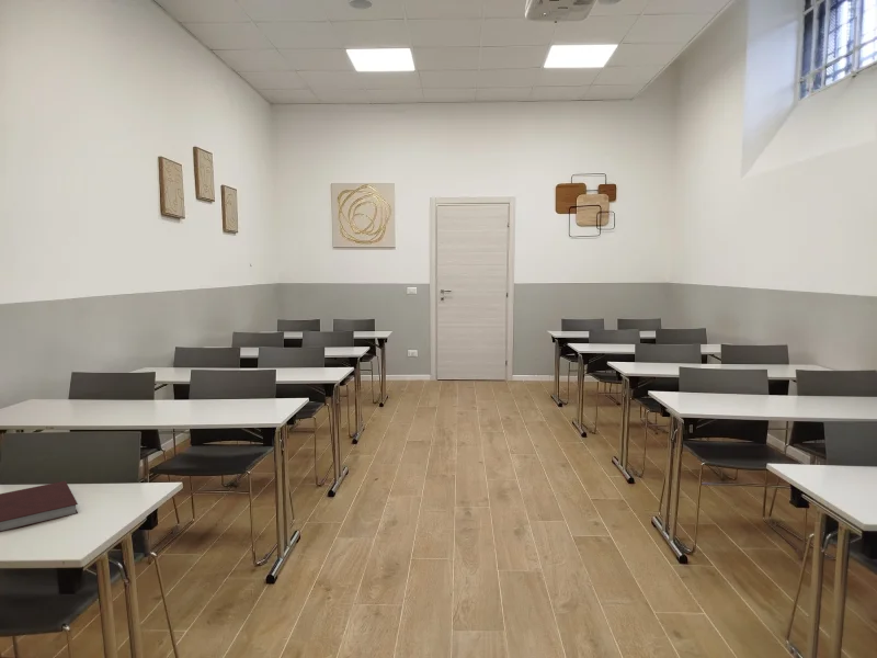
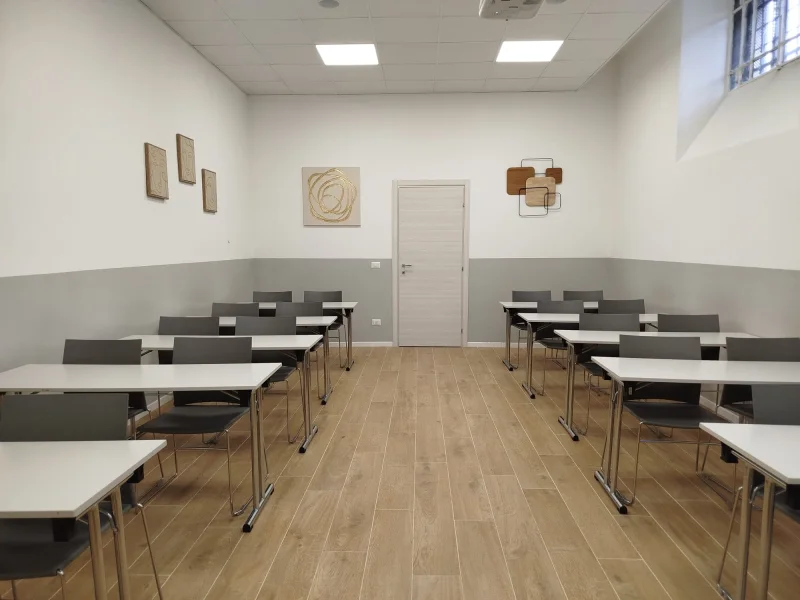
- notebook (34, 504)
